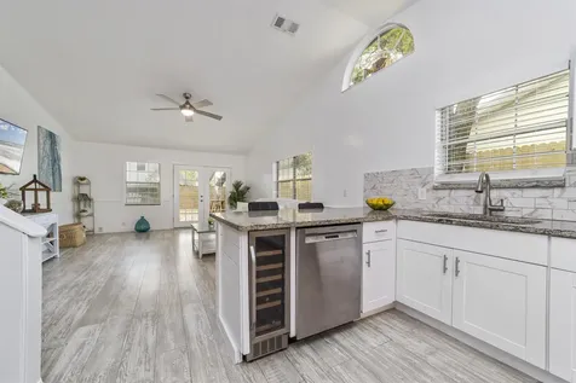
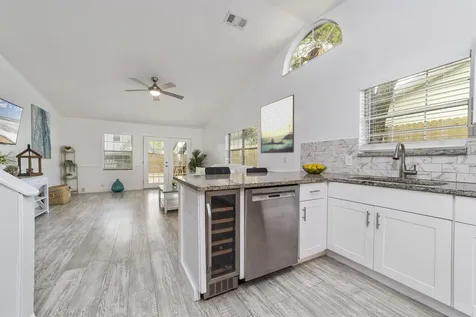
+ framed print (275, 127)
